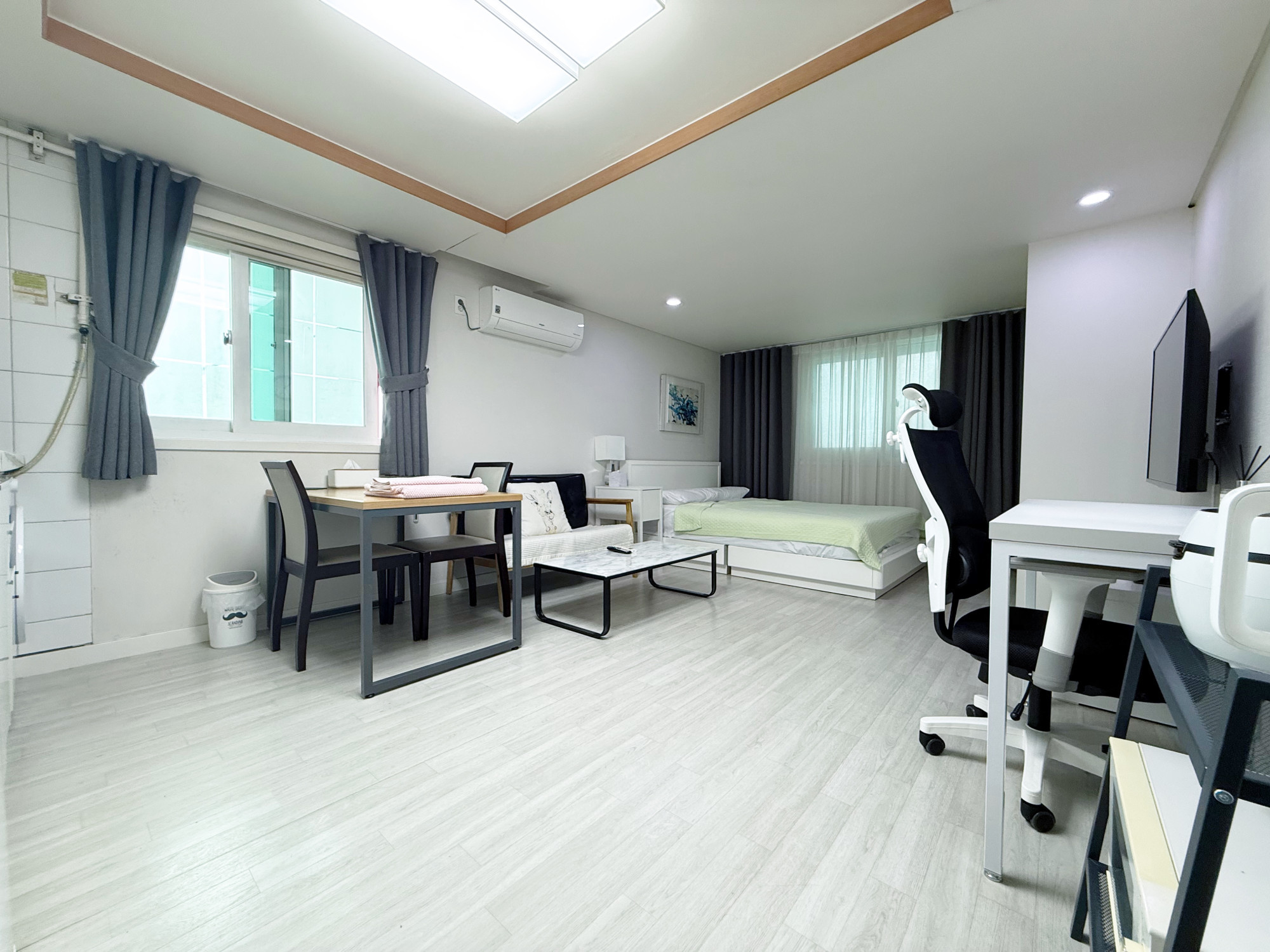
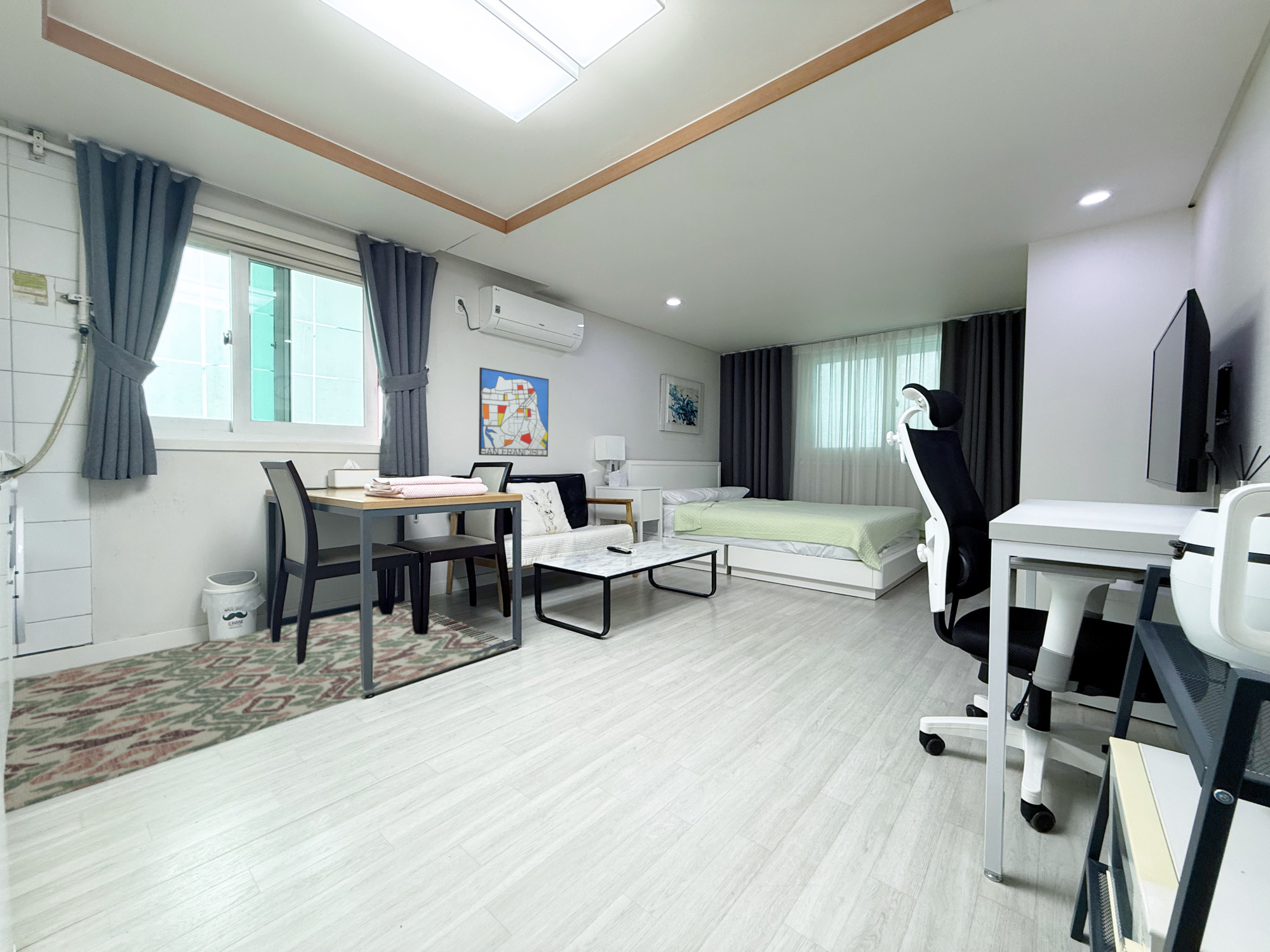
+ wall art (516, 414)
+ rug (271, 666)
